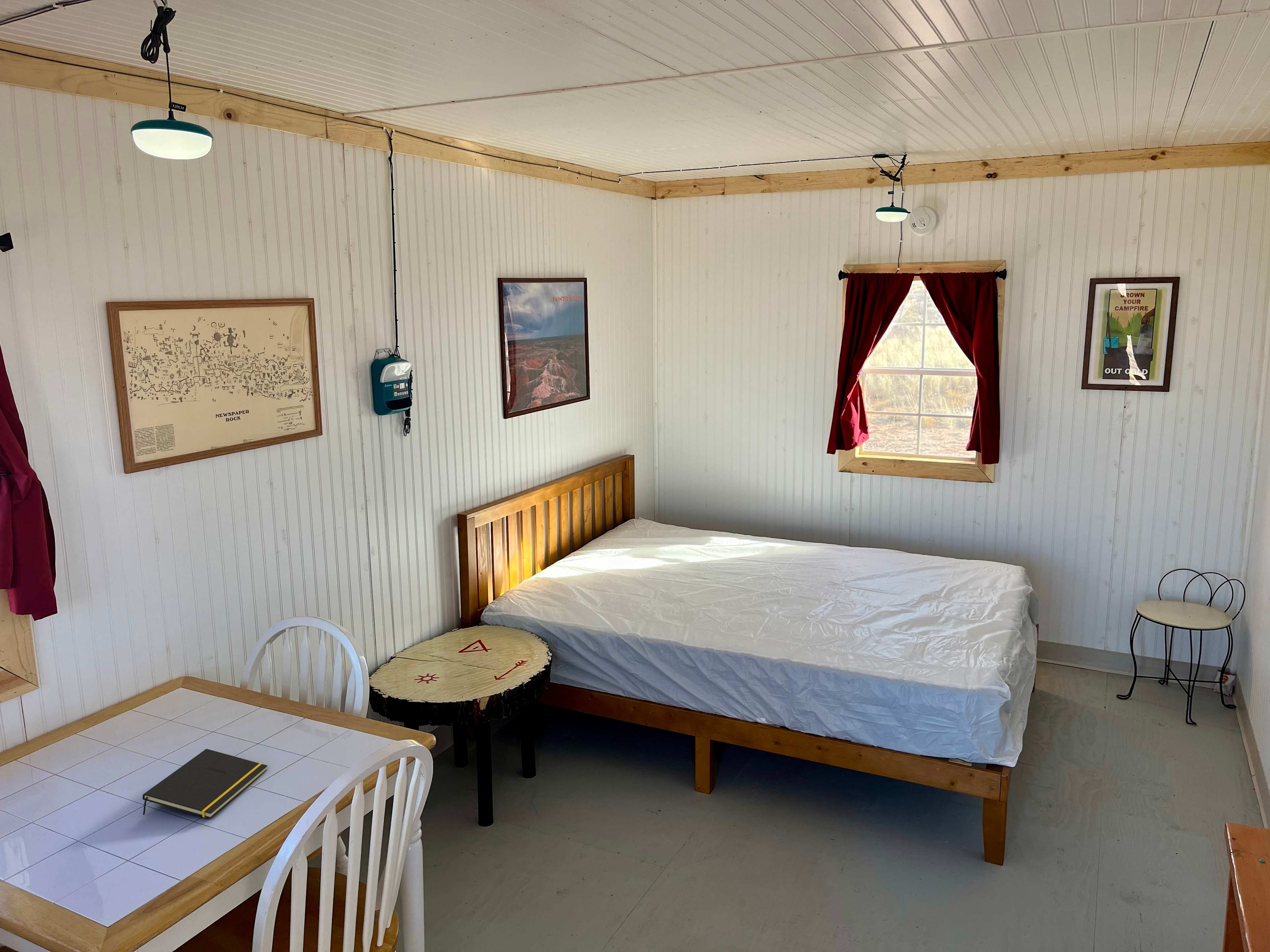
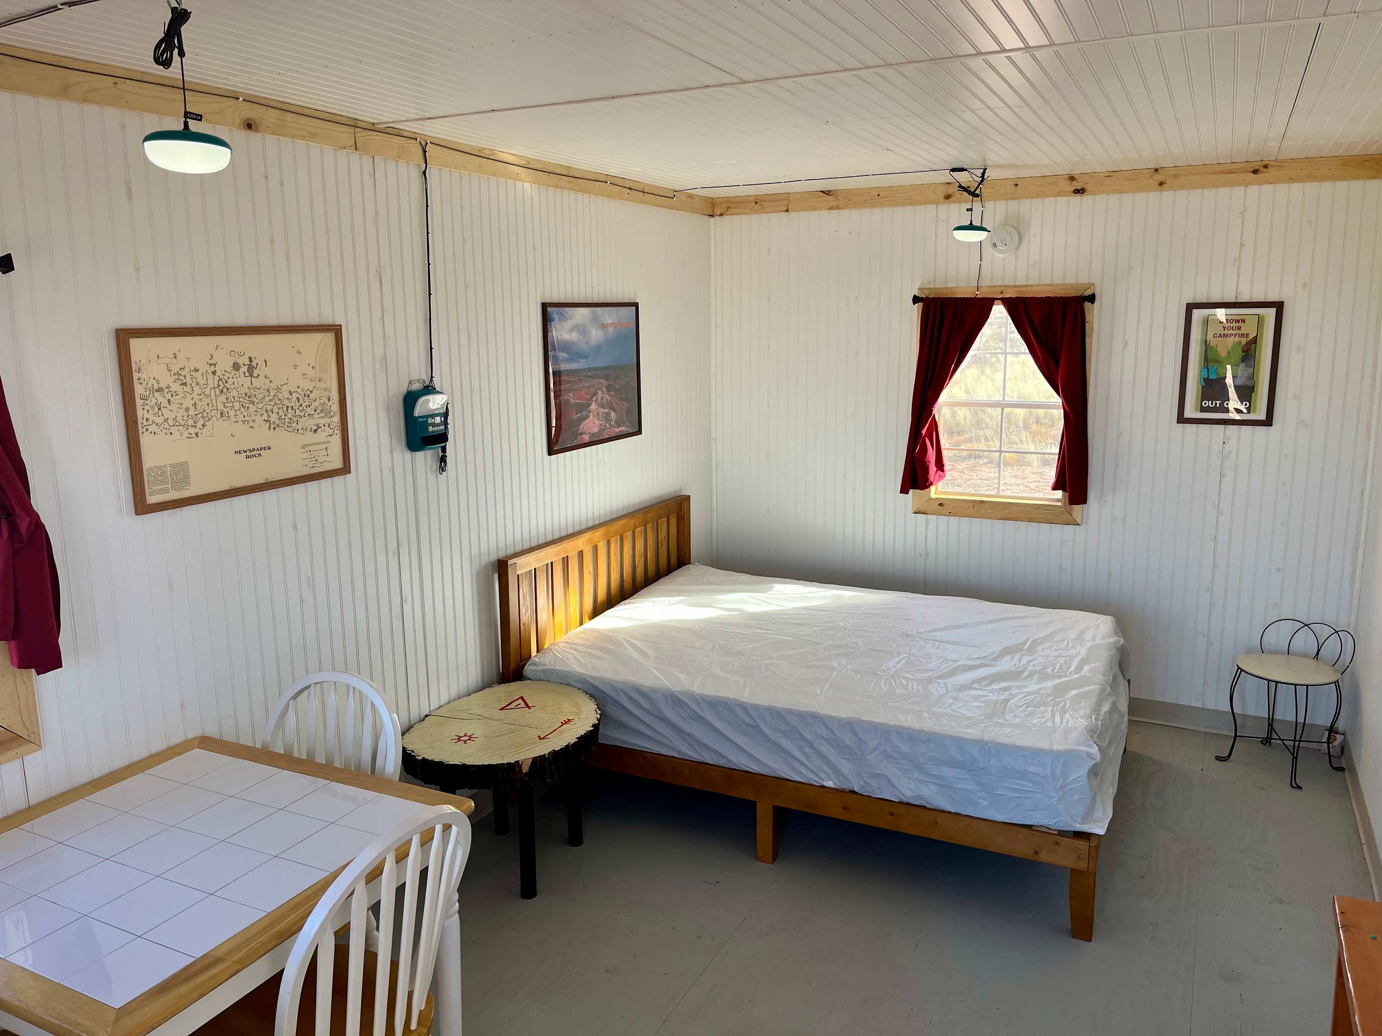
- notepad (208, 782)
